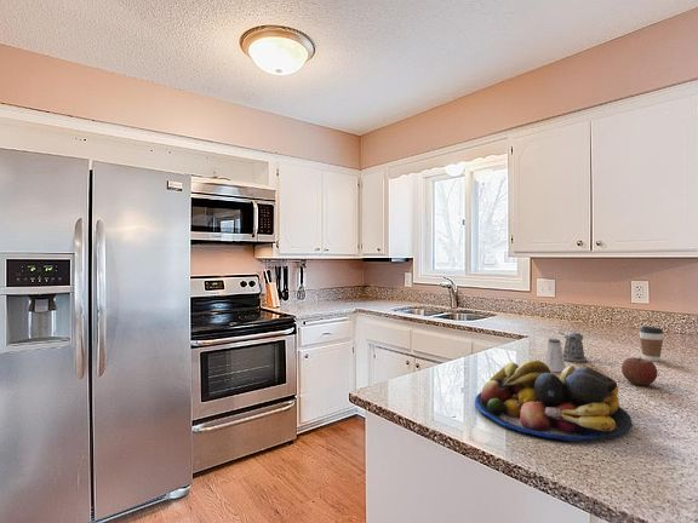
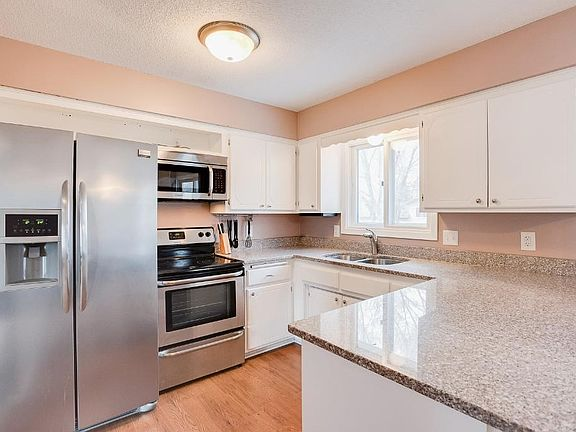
- pepper shaker (572, 344)
- coffee cup (651, 343)
- saltshaker (554, 354)
- apple (639, 369)
- fruit bowl (545, 385)
